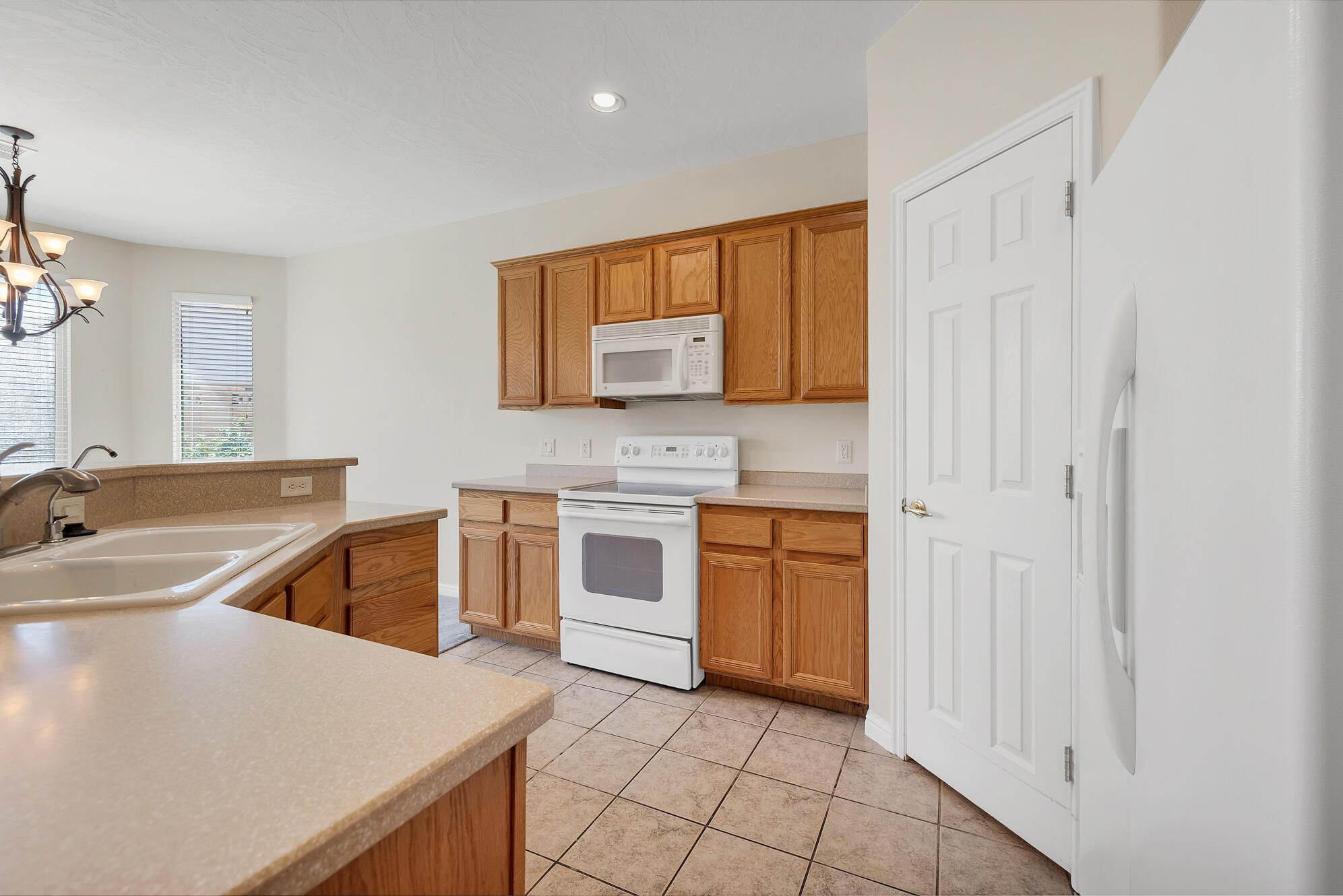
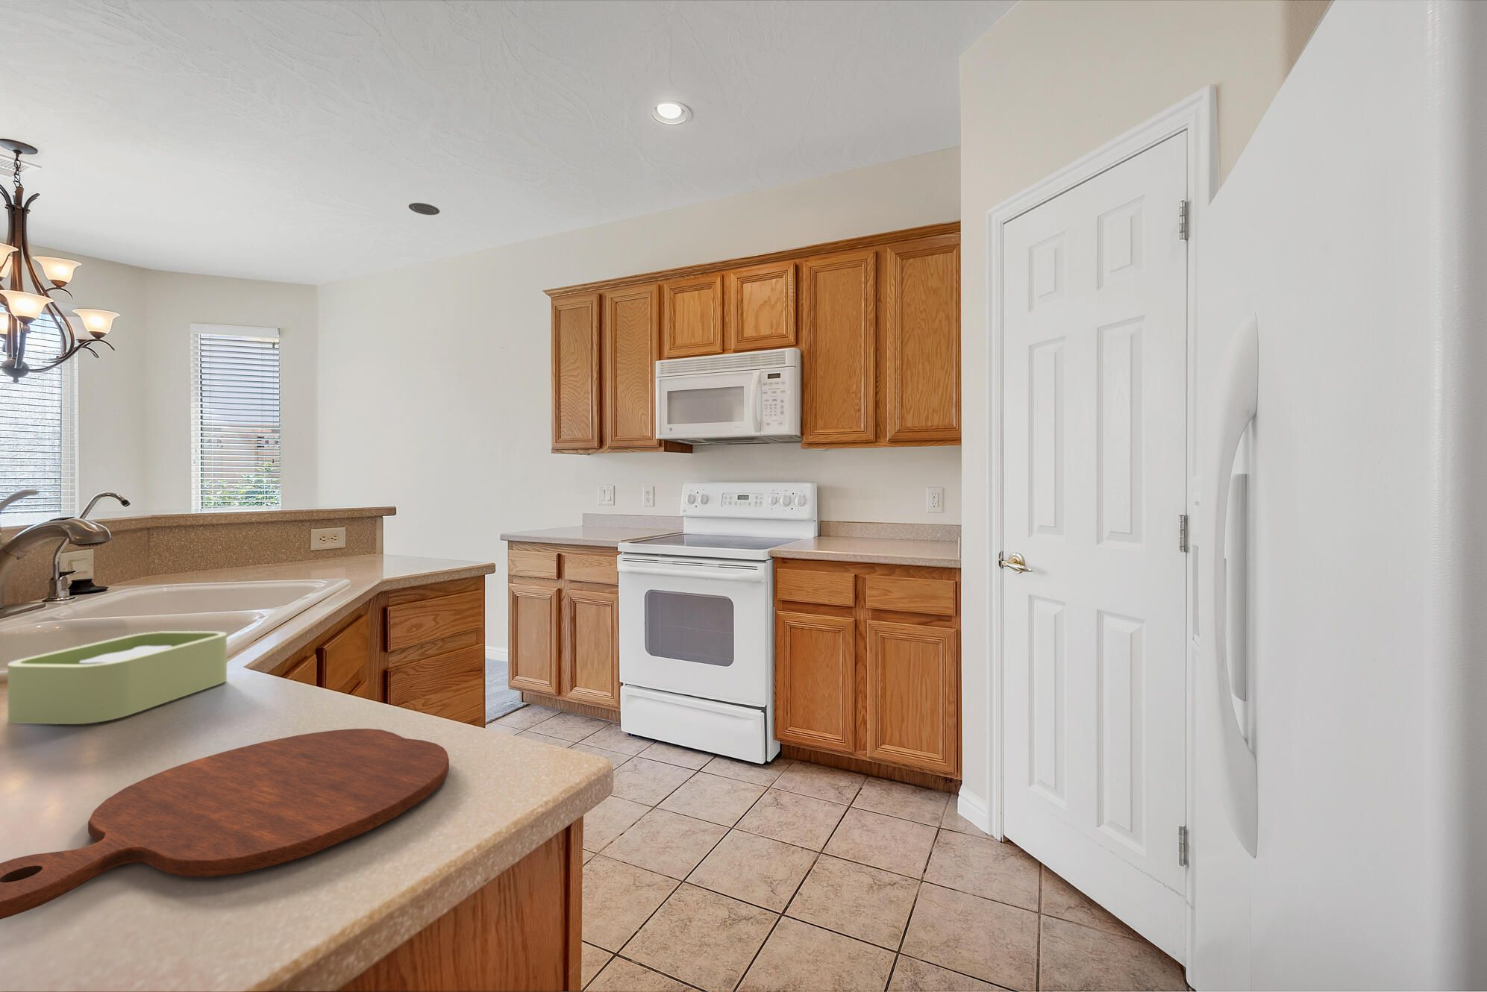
+ cutting board (226, 809)
+ soap dish (113, 672)
+ recessed light (424, 207)
